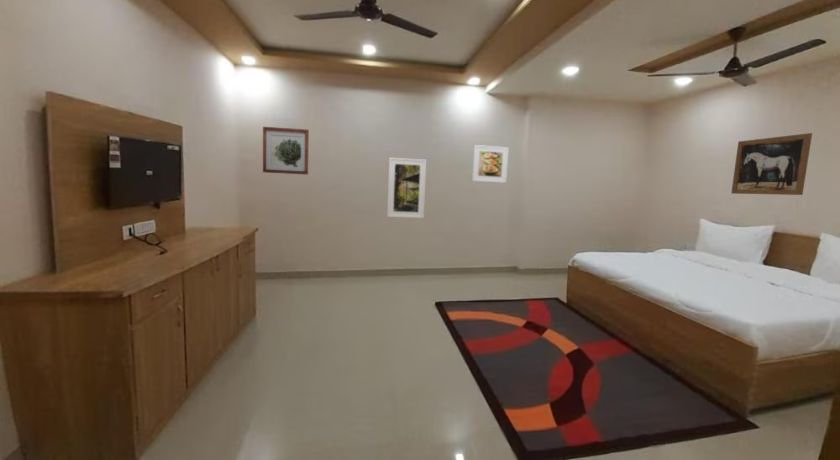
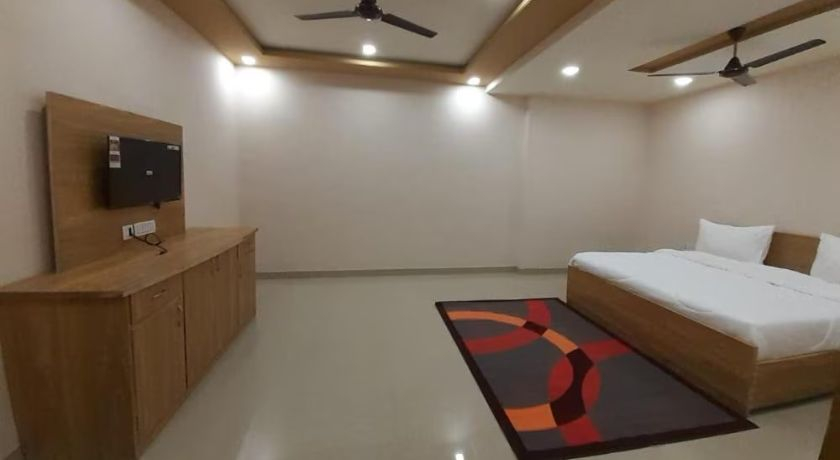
- wall art (767, 166)
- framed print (406, 188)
- wall art (285, 151)
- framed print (490, 164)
